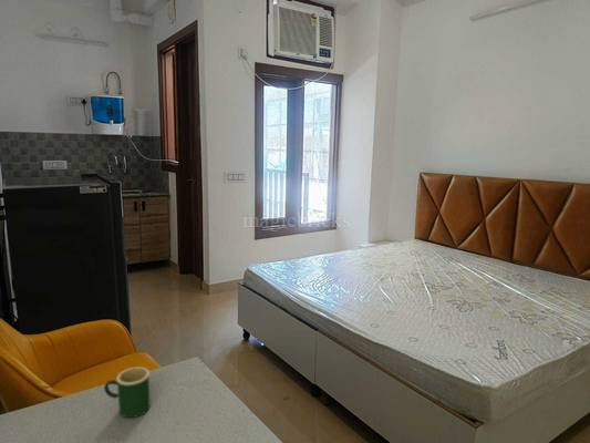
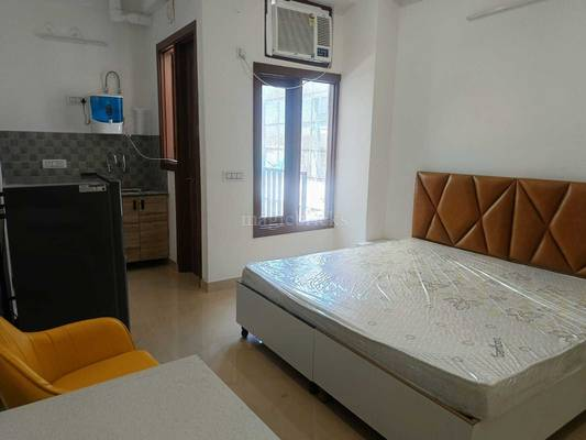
- mug (126, 391)
